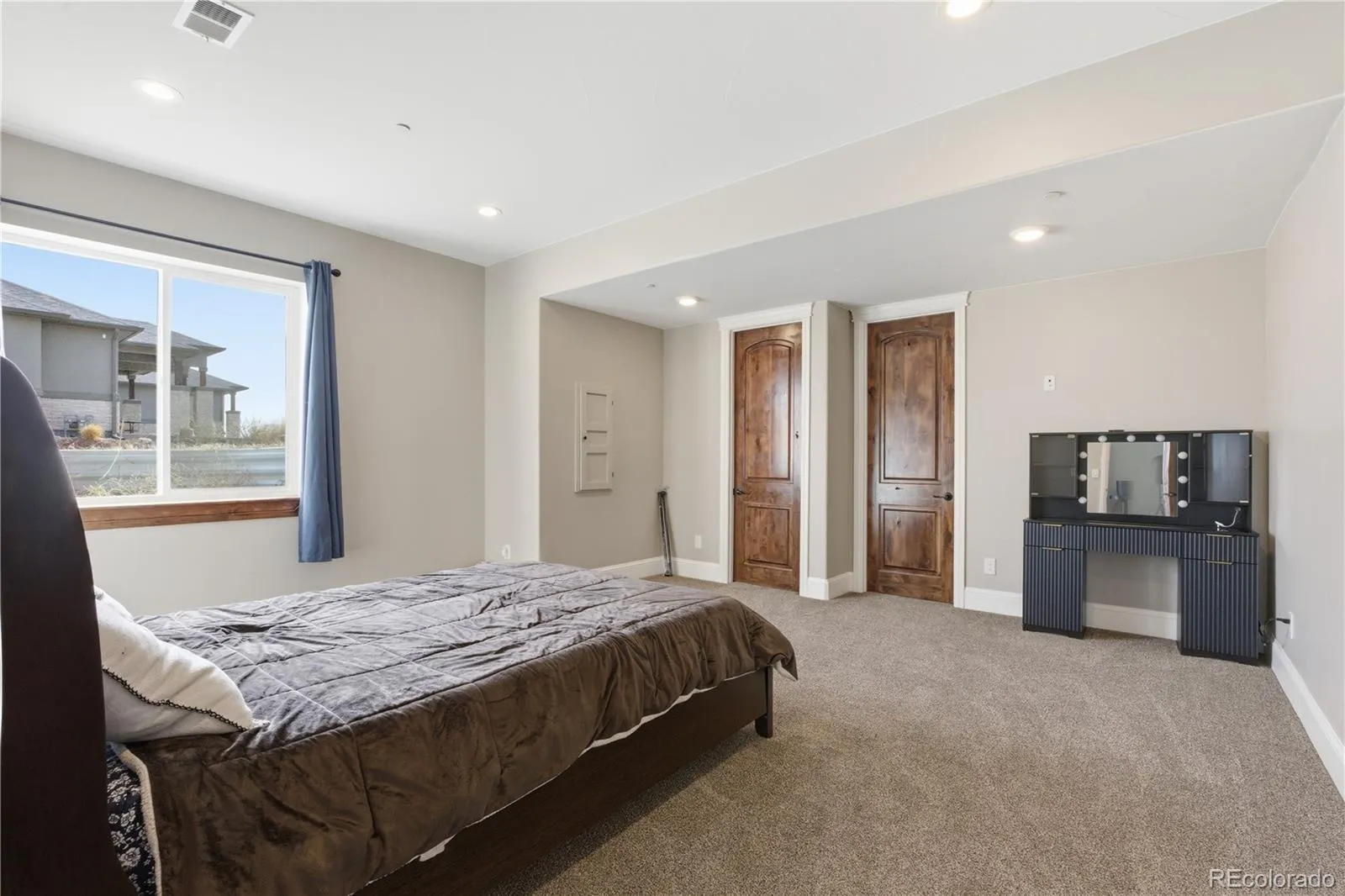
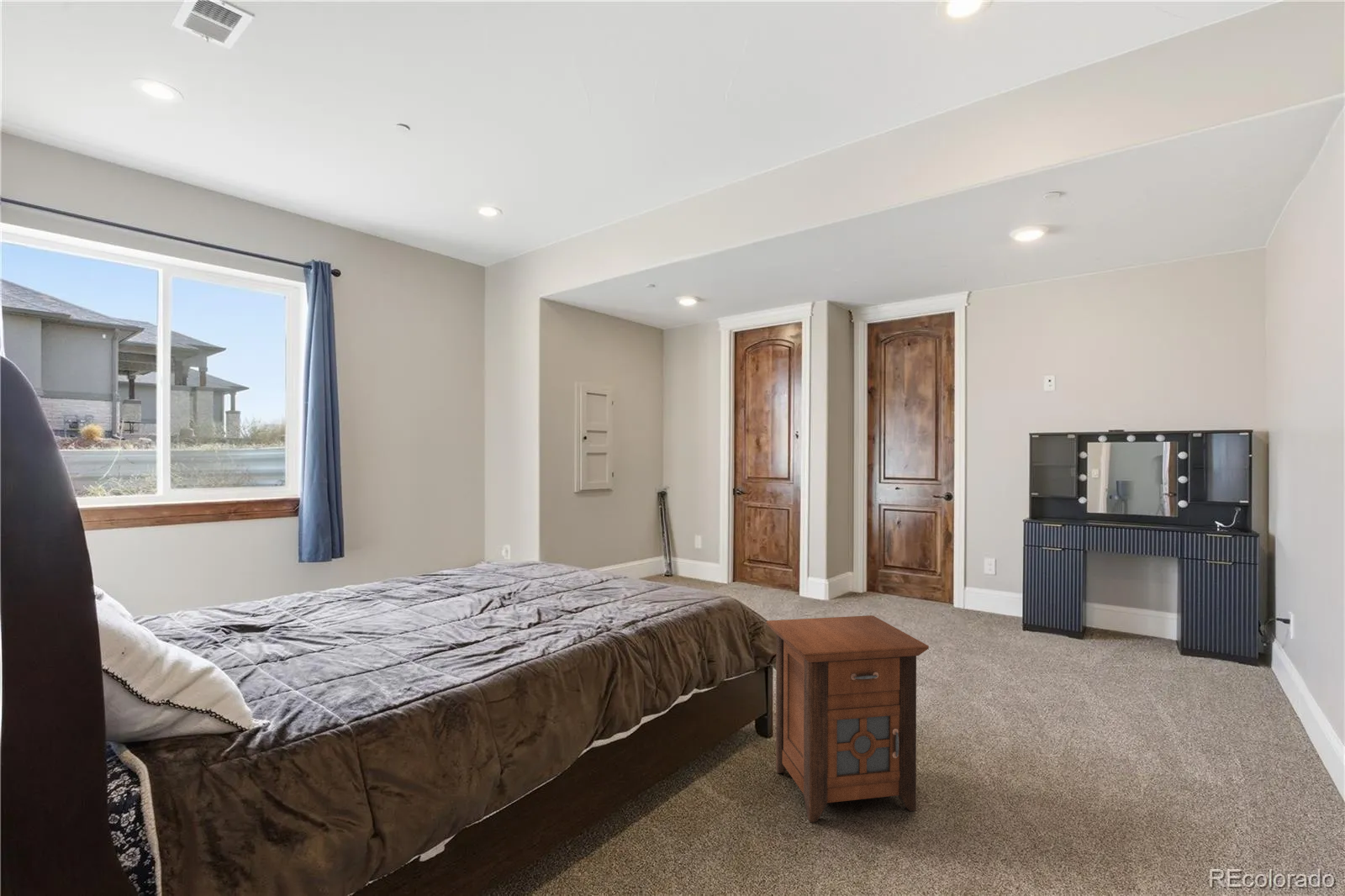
+ nightstand (841, 710)
